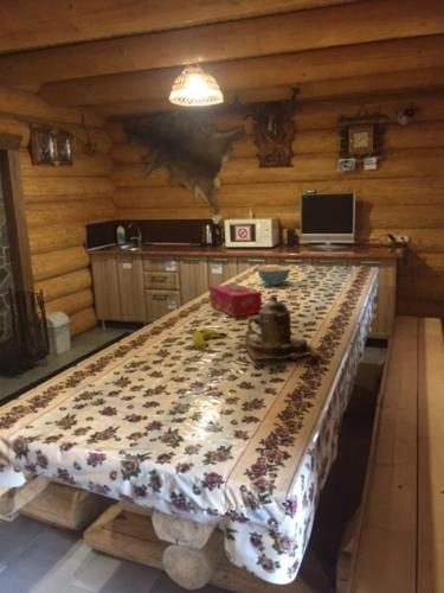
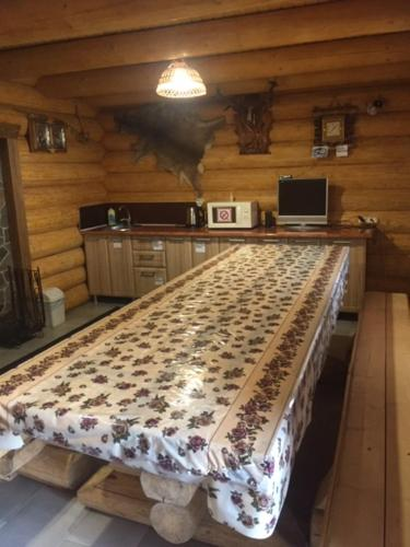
- tissue box (234, 299)
- cereal bowl (274, 276)
- banana (210, 336)
- teapot (281, 324)
